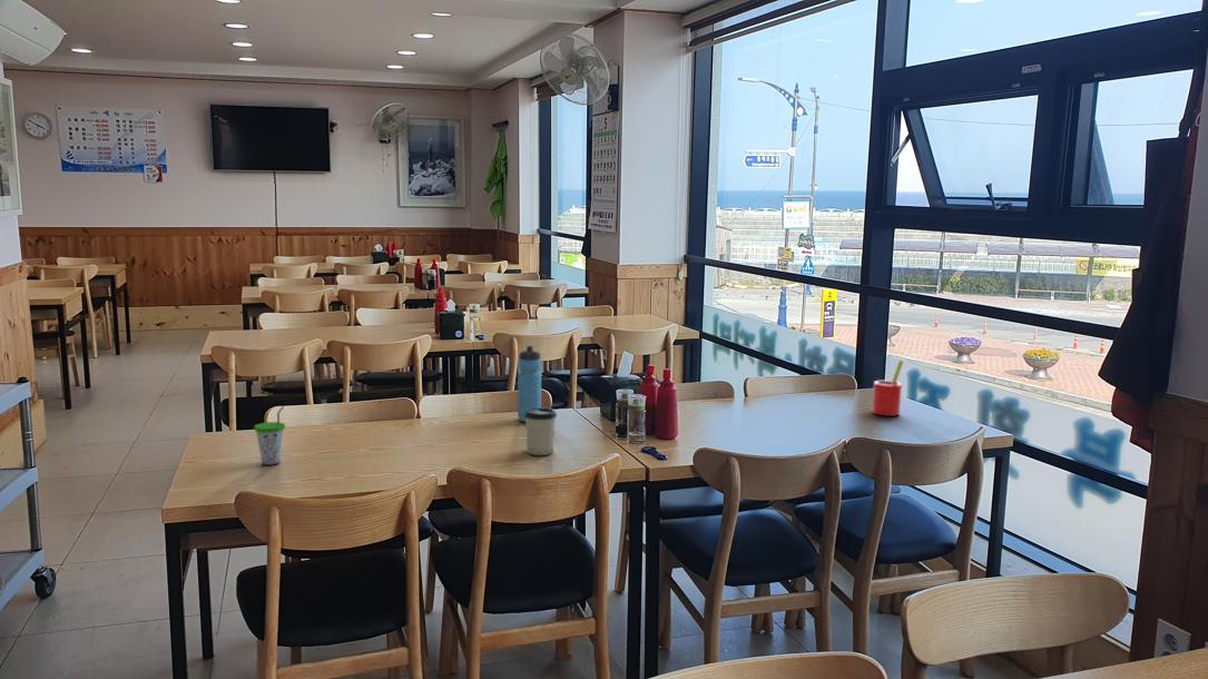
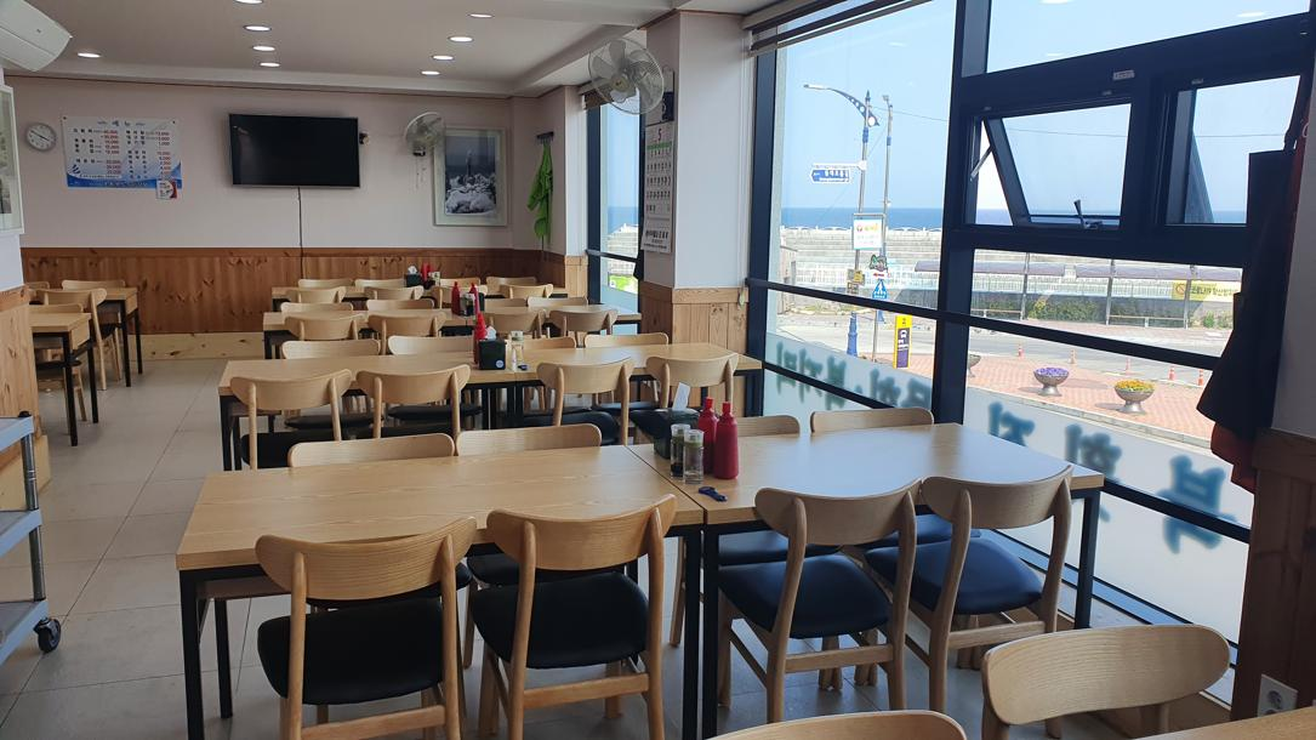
- water bottle (529, 383)
- cup (540, 431)
- cup (269, 435)
- straw (888, 386)
